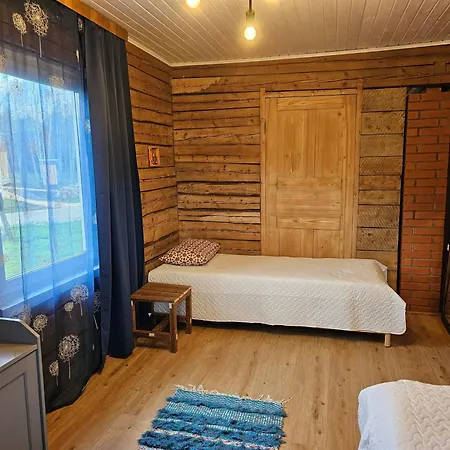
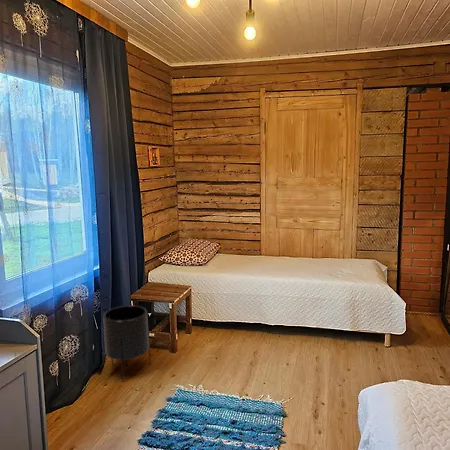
+ planter (126, 341)
